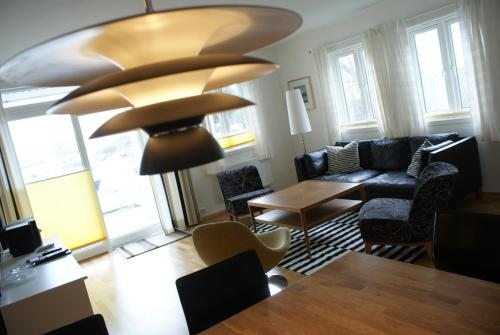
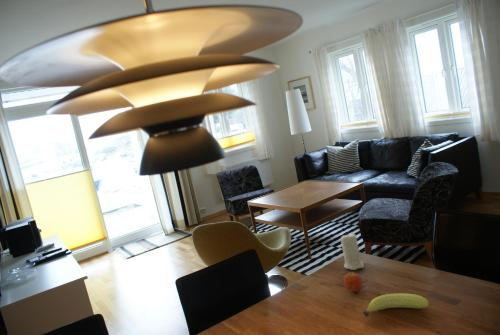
+ fruit (396, 305)
+ fruit (352, 280)
+ candle (351, 249)
